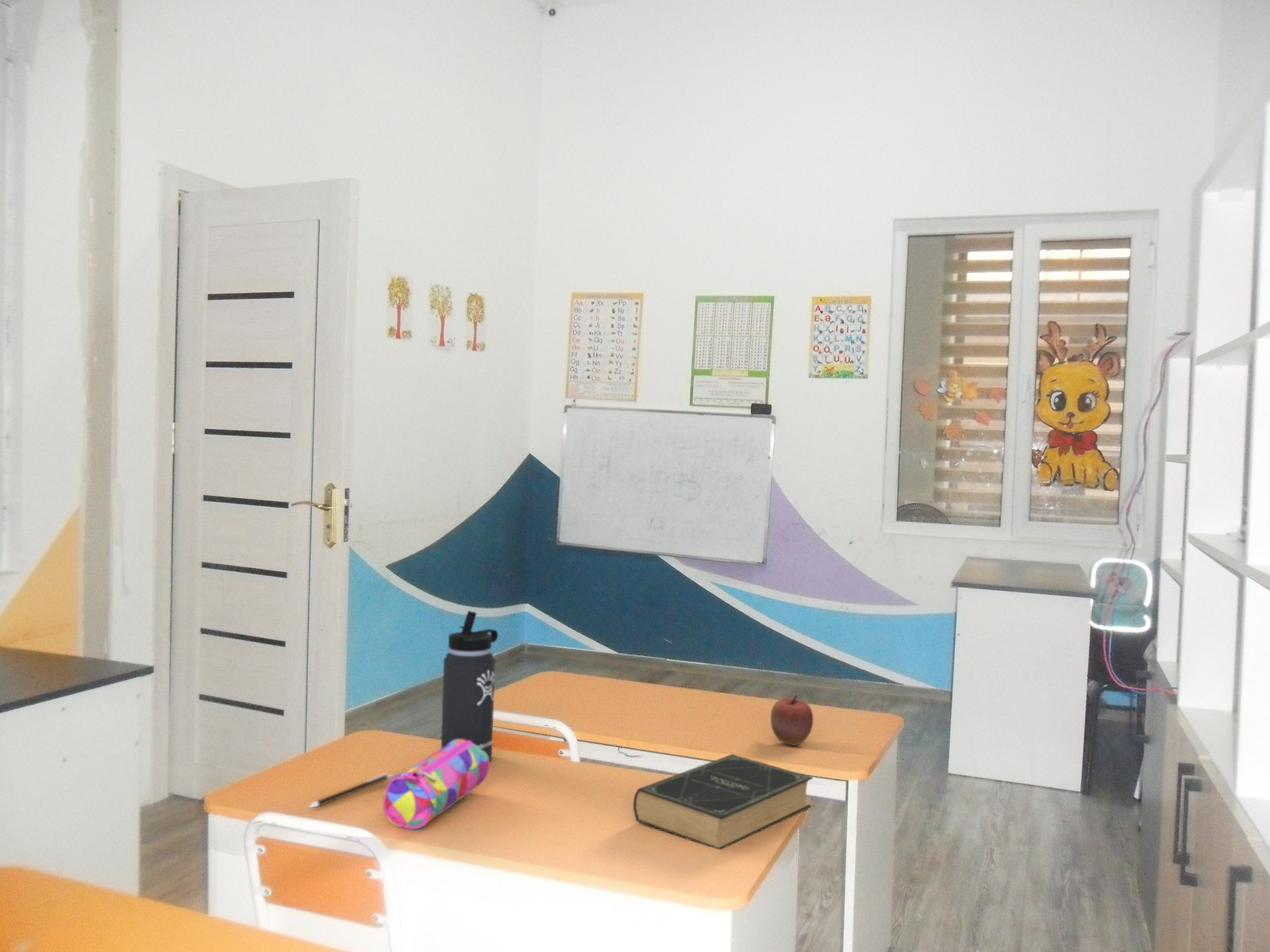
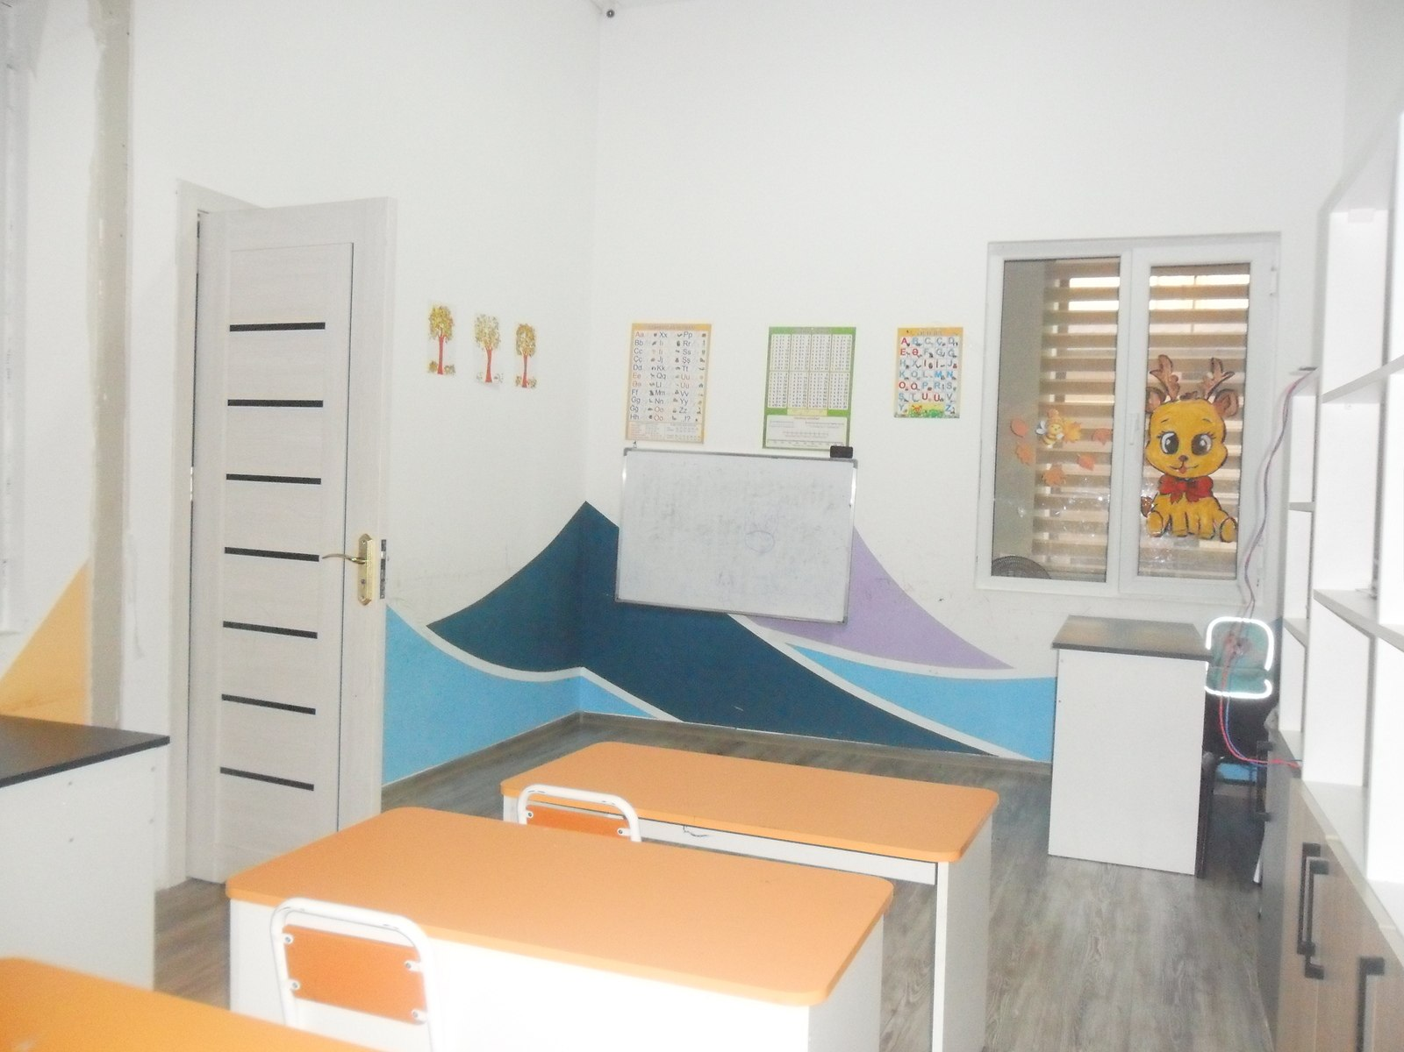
- thermos bottle (472, 684)
- apple (791, 720)
- book (725, 797)
- pencil case (438, 781)
- pen (352, 789)
